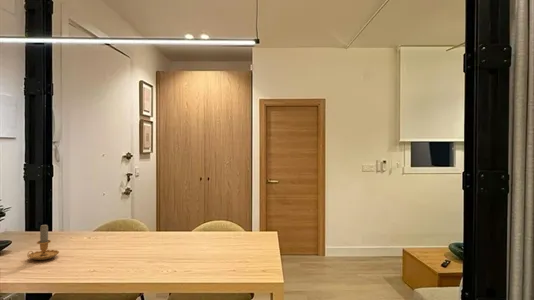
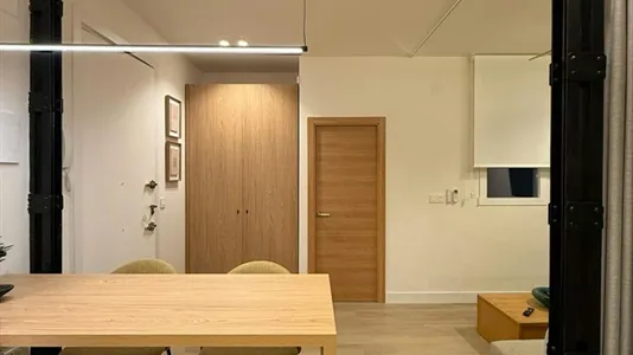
- candle (41, 241)
